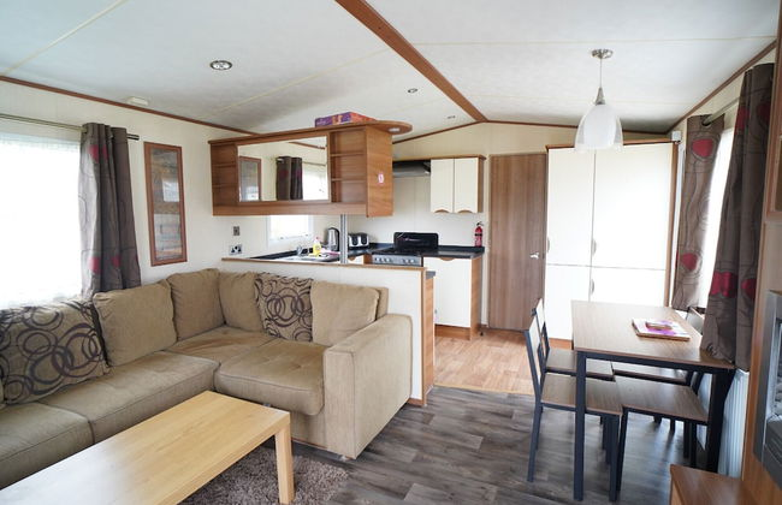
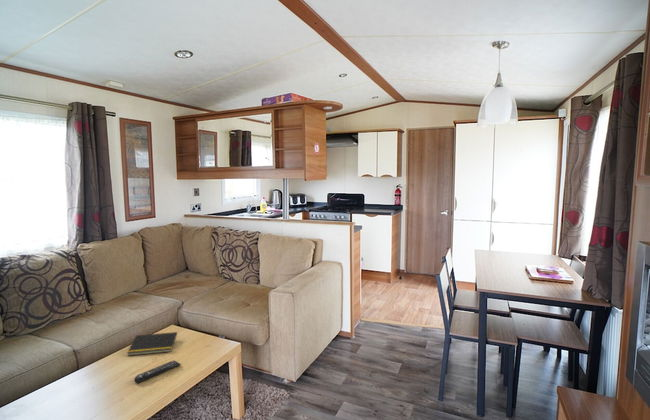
+ remote control (158, 370)
+ notepad (153, 343)
